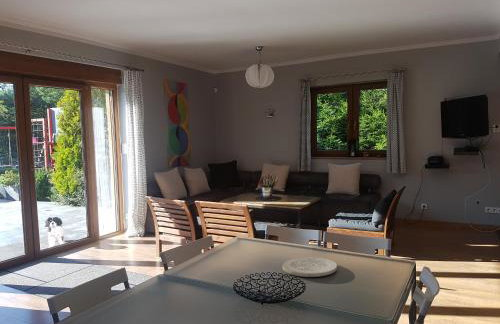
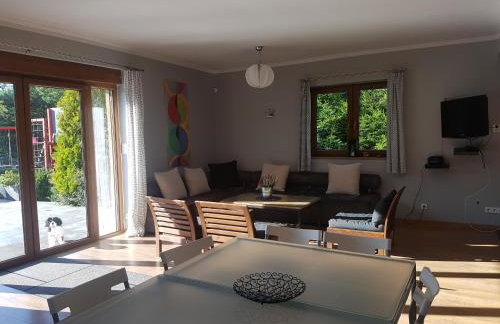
- plate (309, 266)
